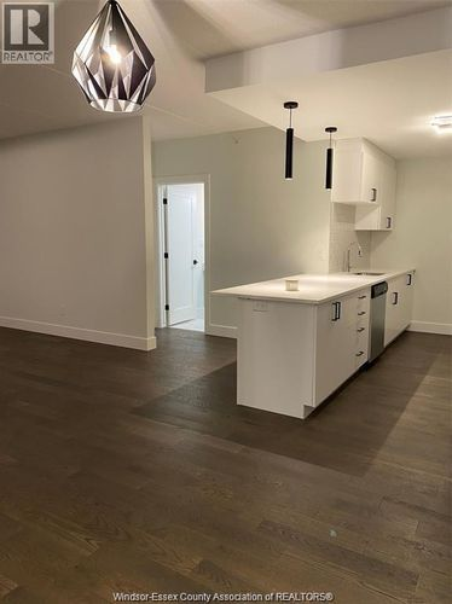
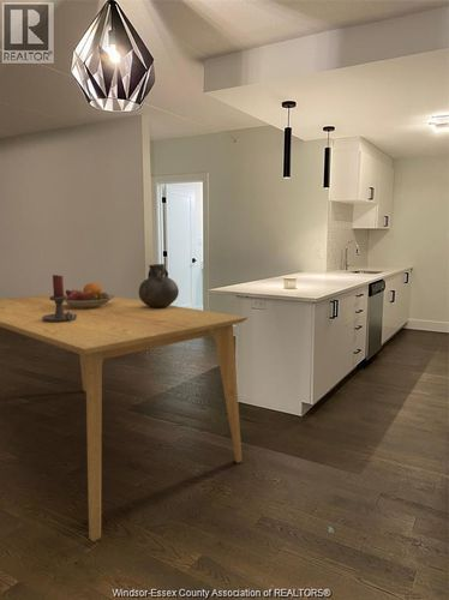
+ dining table (86, 377)
+ fruit bowl (86, 294)
+ candle holder (61, 296)
+ vase (158, 284)
